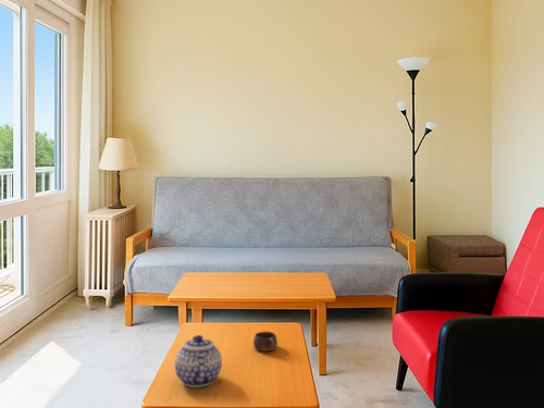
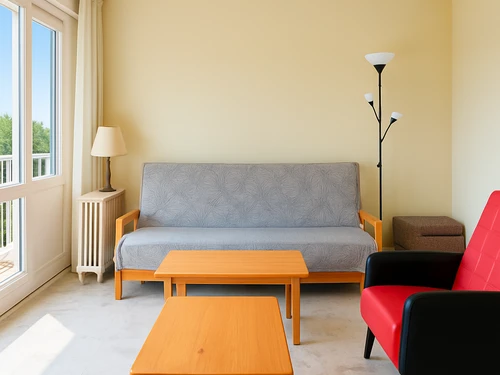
- cup (265, 342)
- teapot (198, 358)
